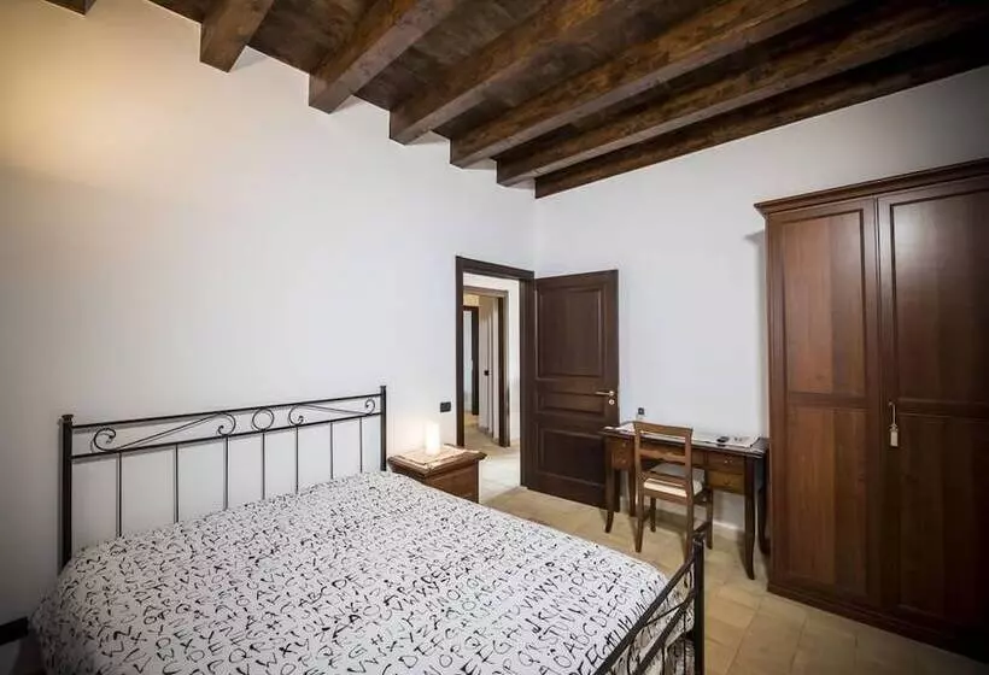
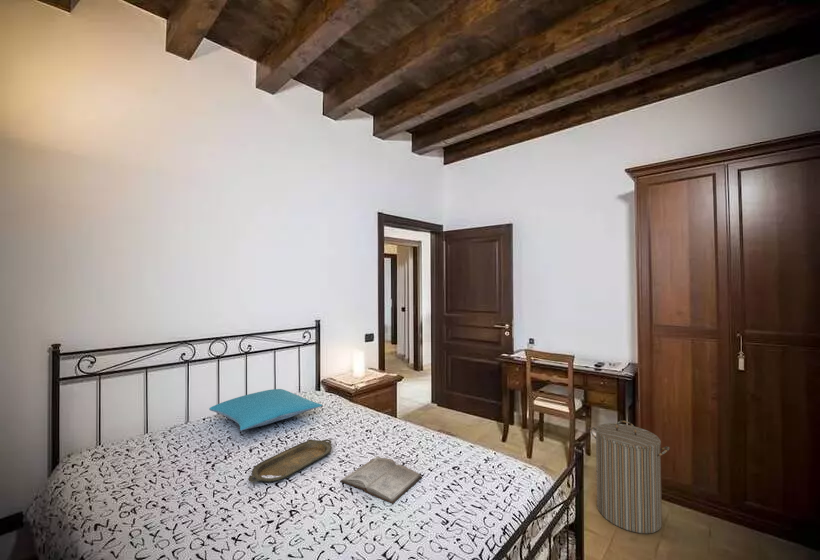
+ diary (381, 475)
+ serving tray (294, 460)
+ laundry hamper (627, 467)
+ pillow (266, 406)
